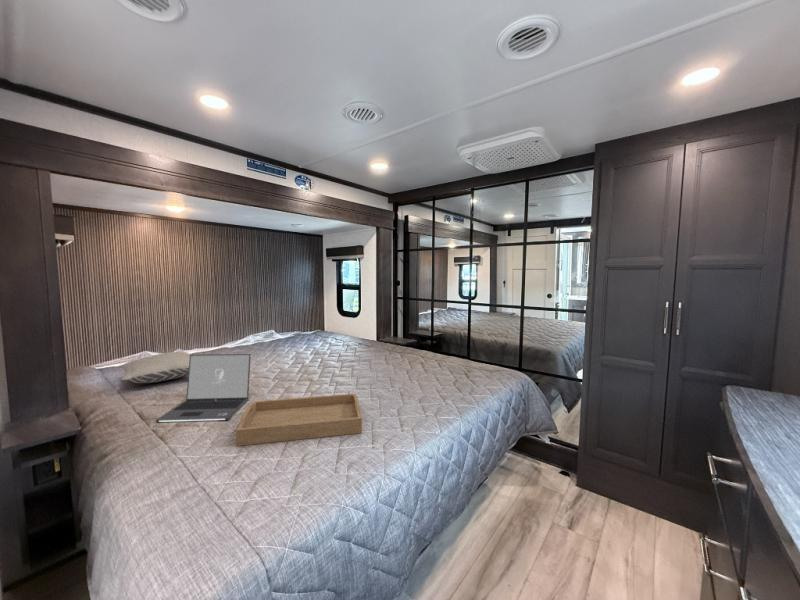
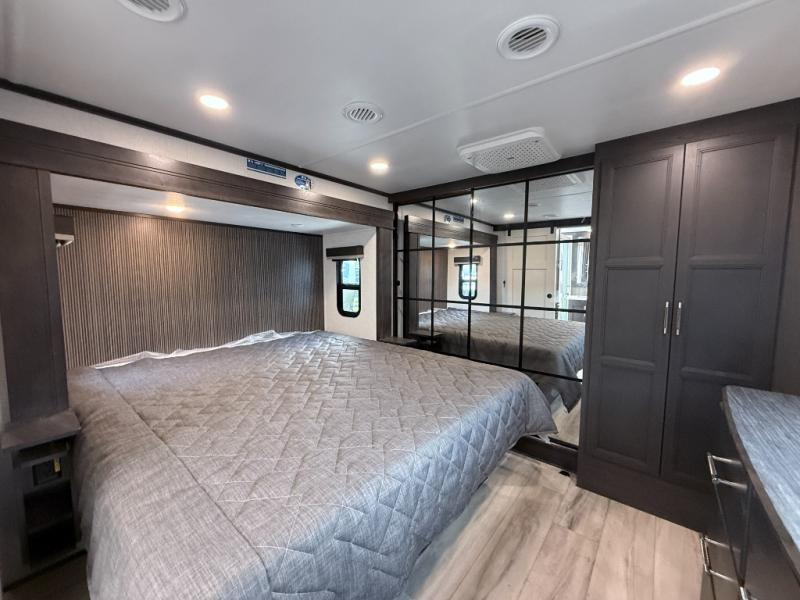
- pillow (160, 367)
- laptop (207, 385)
- serving tray (304, 414)
